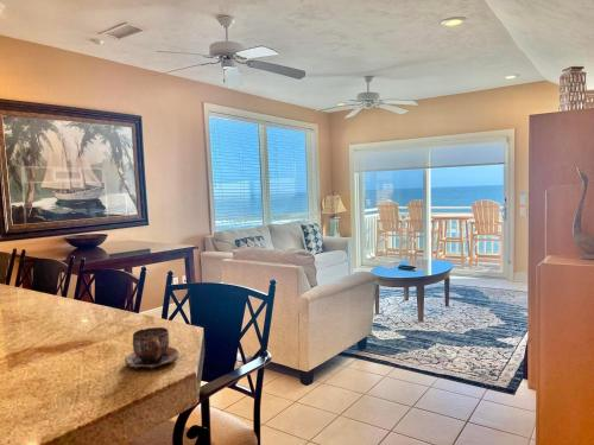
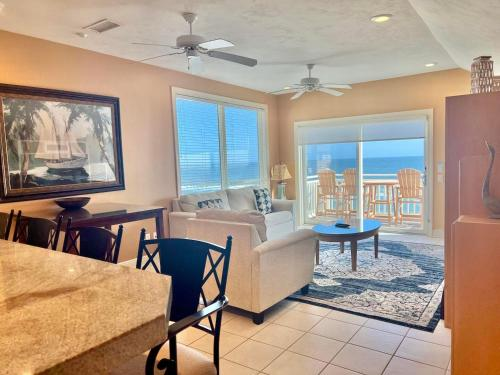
- cup (151, 347)
